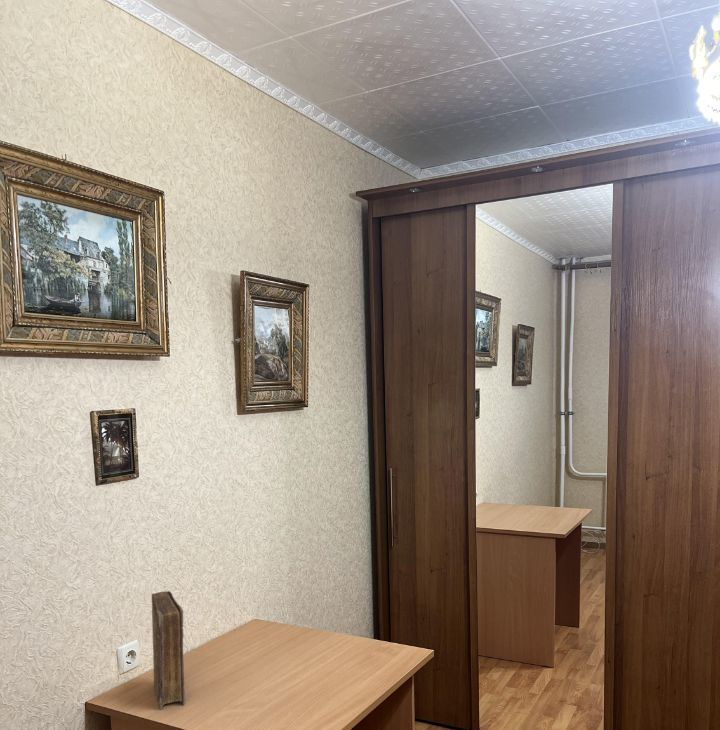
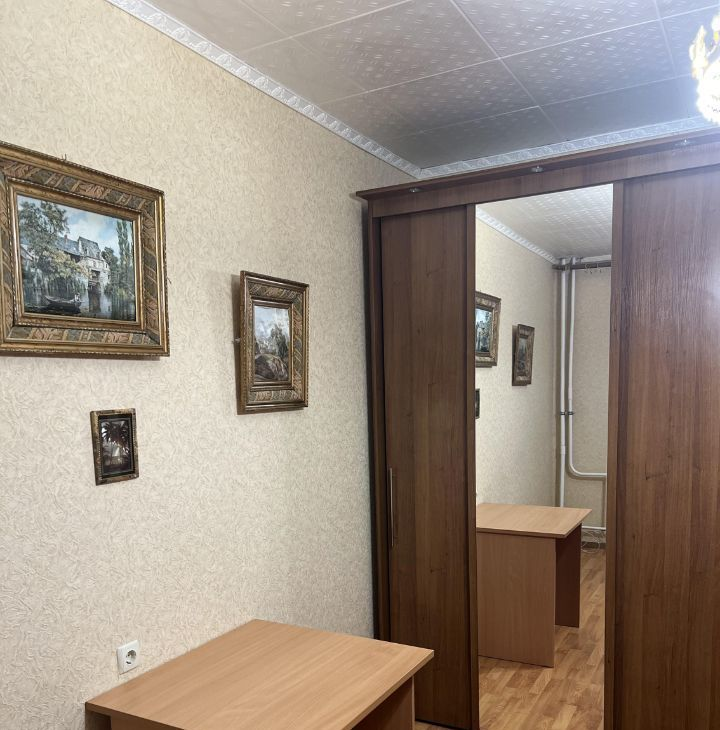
- book (168, 646)
